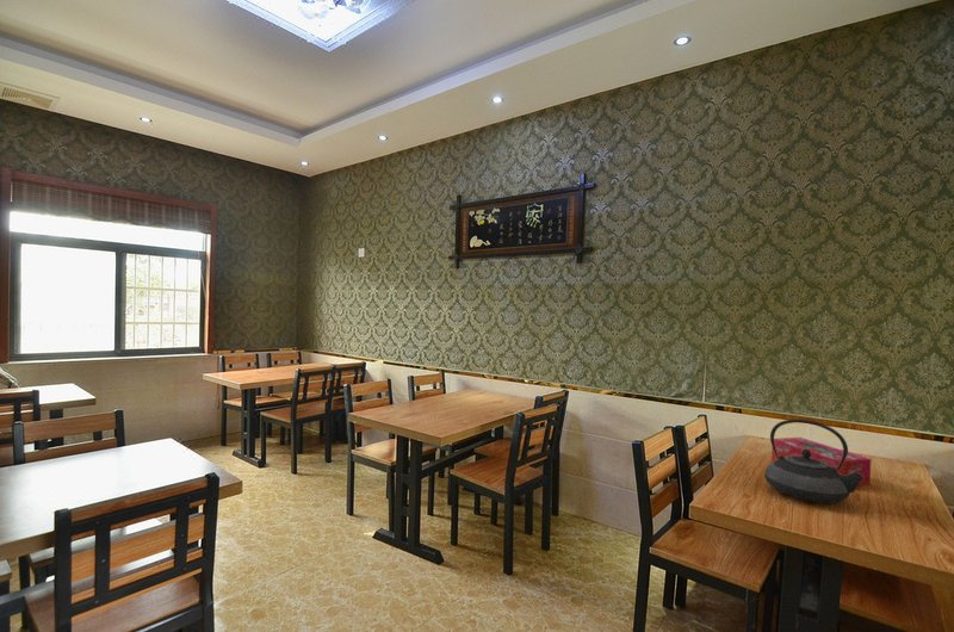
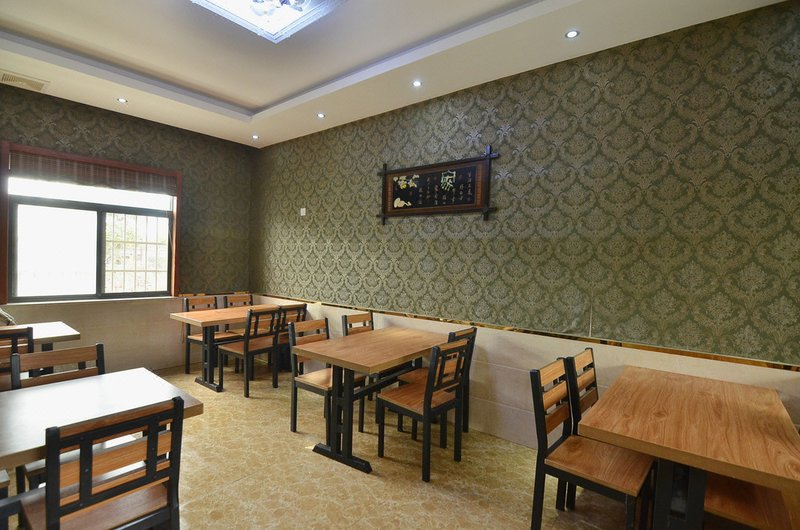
- tissue box (818, 459)
- teapot (811, 458)
